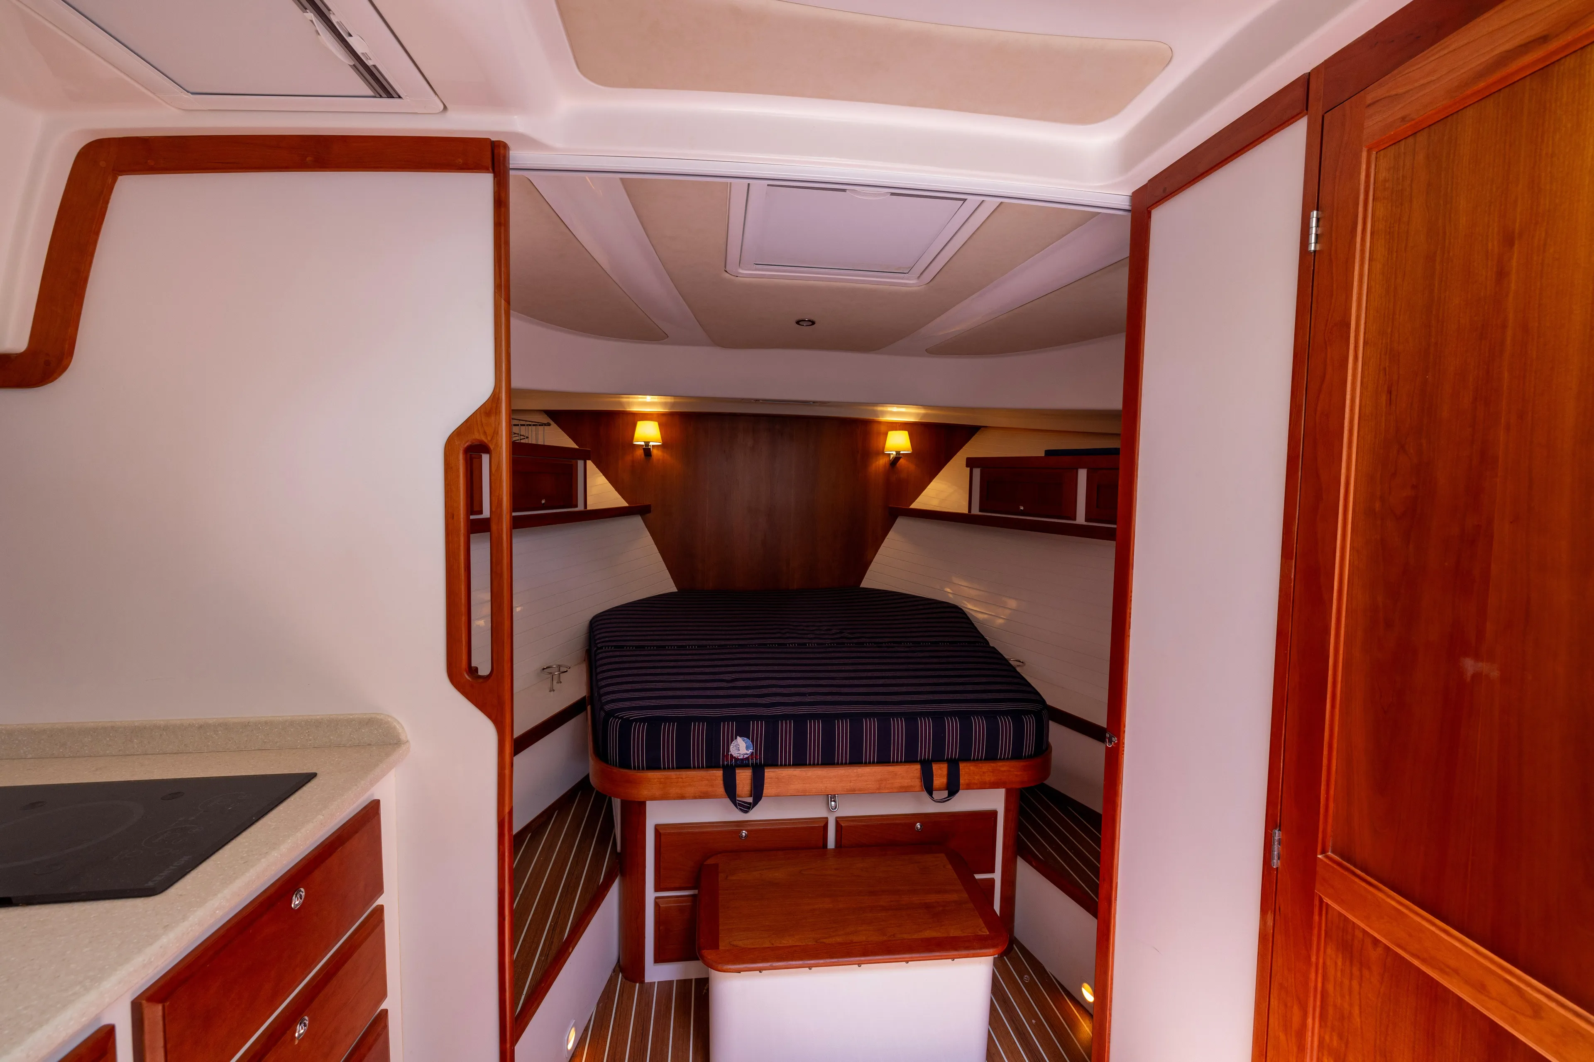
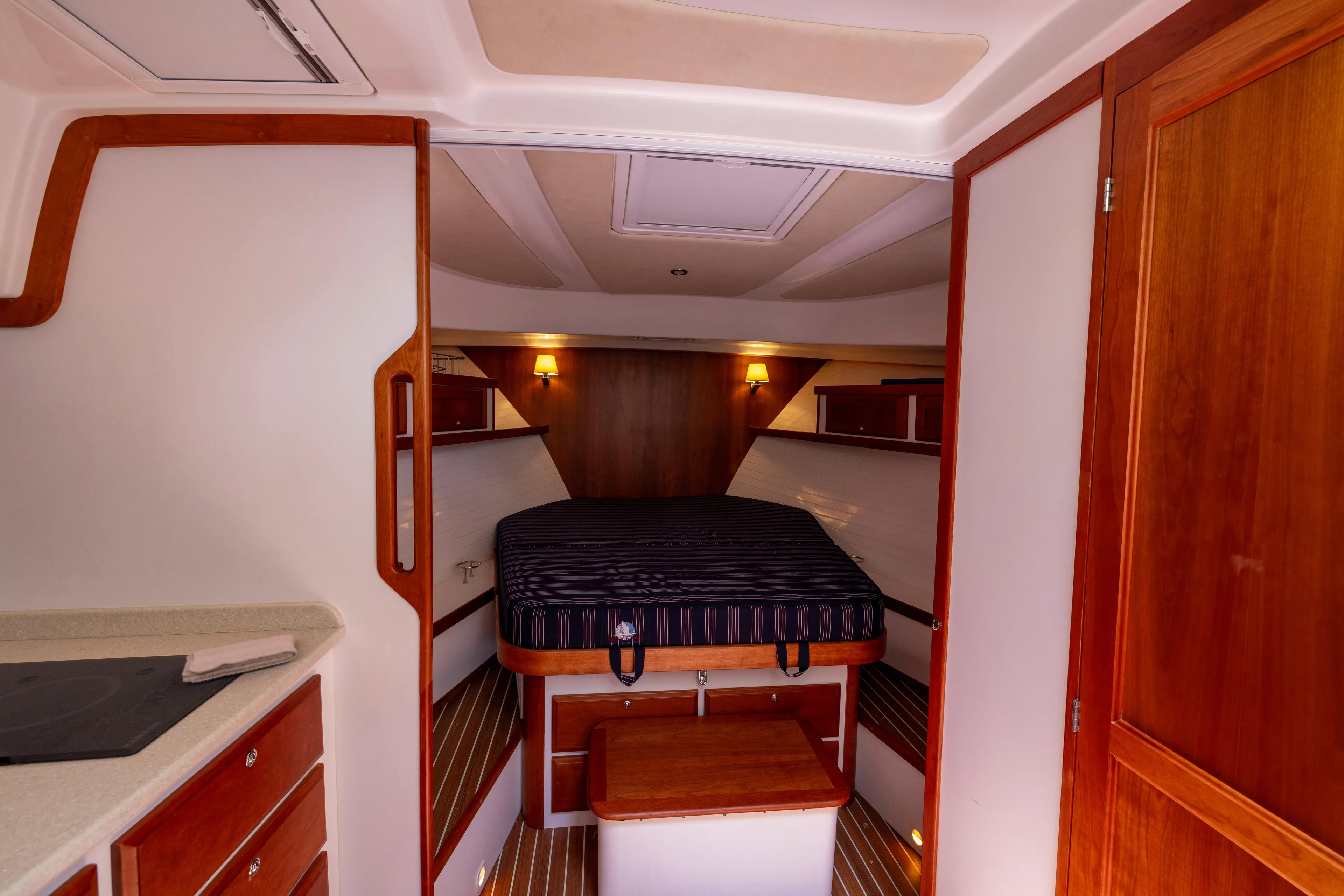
+ washcloth (243, 655)
